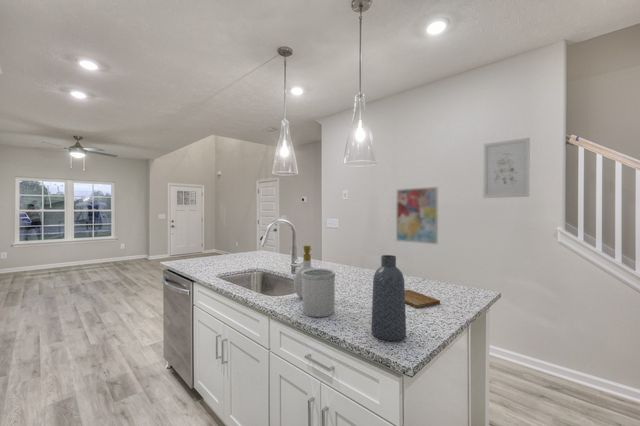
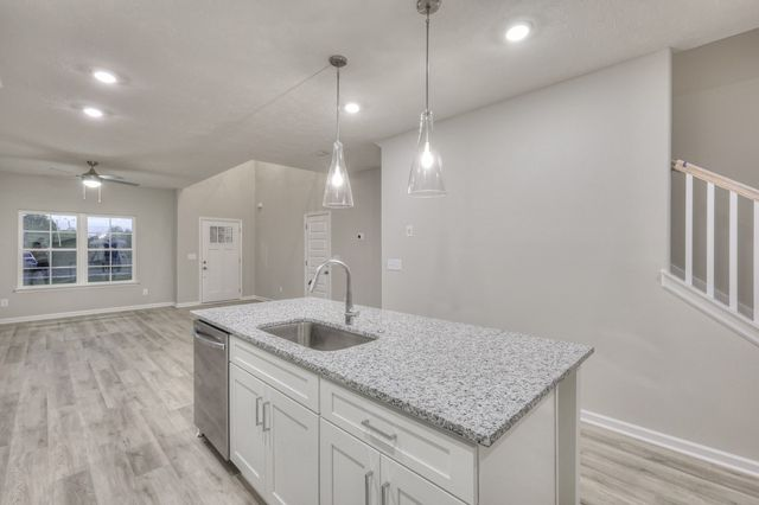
- soap bottle (306, 269)
- wall art (505, 169)
- cutting board (412, 297)
- vase (388, 295)
- wall art (416, 215)
- utensil holder (318, 291)
